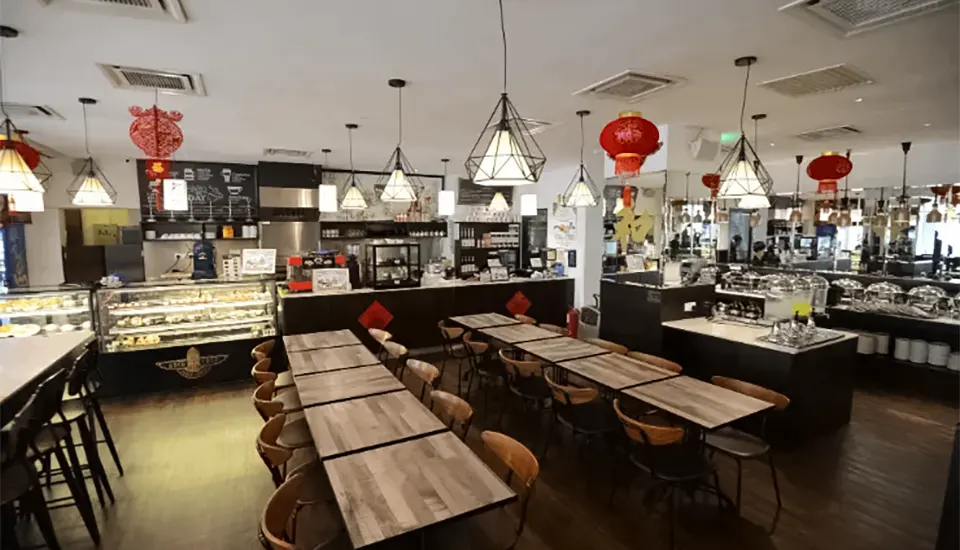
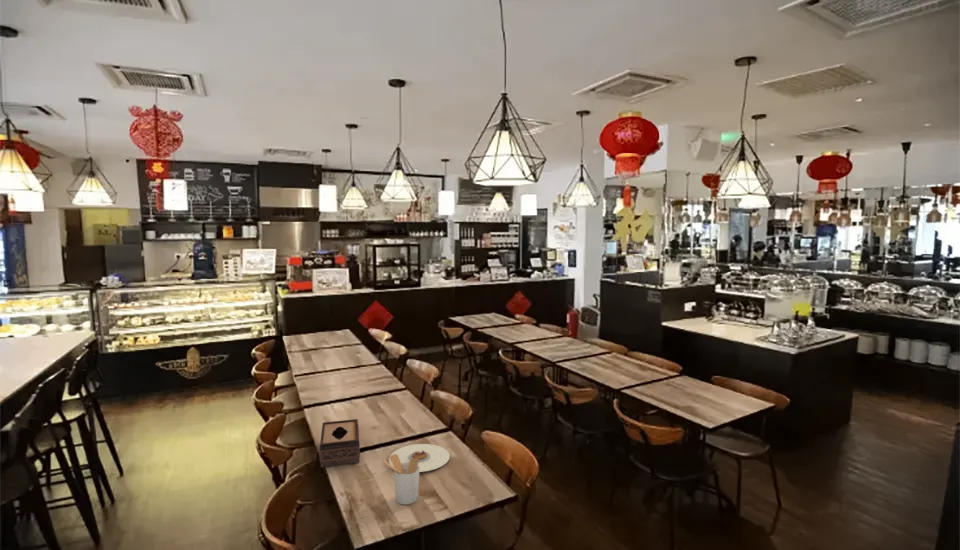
+ plate (419, 454)
+ utensil holder (401, 478)
+ tissue box (340, 441)
